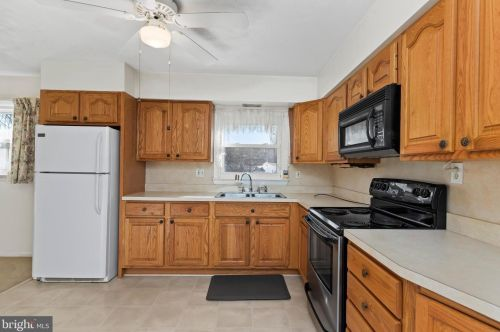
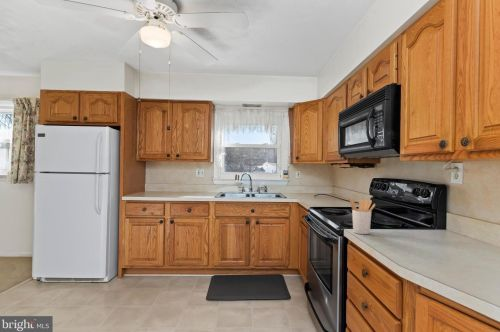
+ utensil holder (362, 215)
